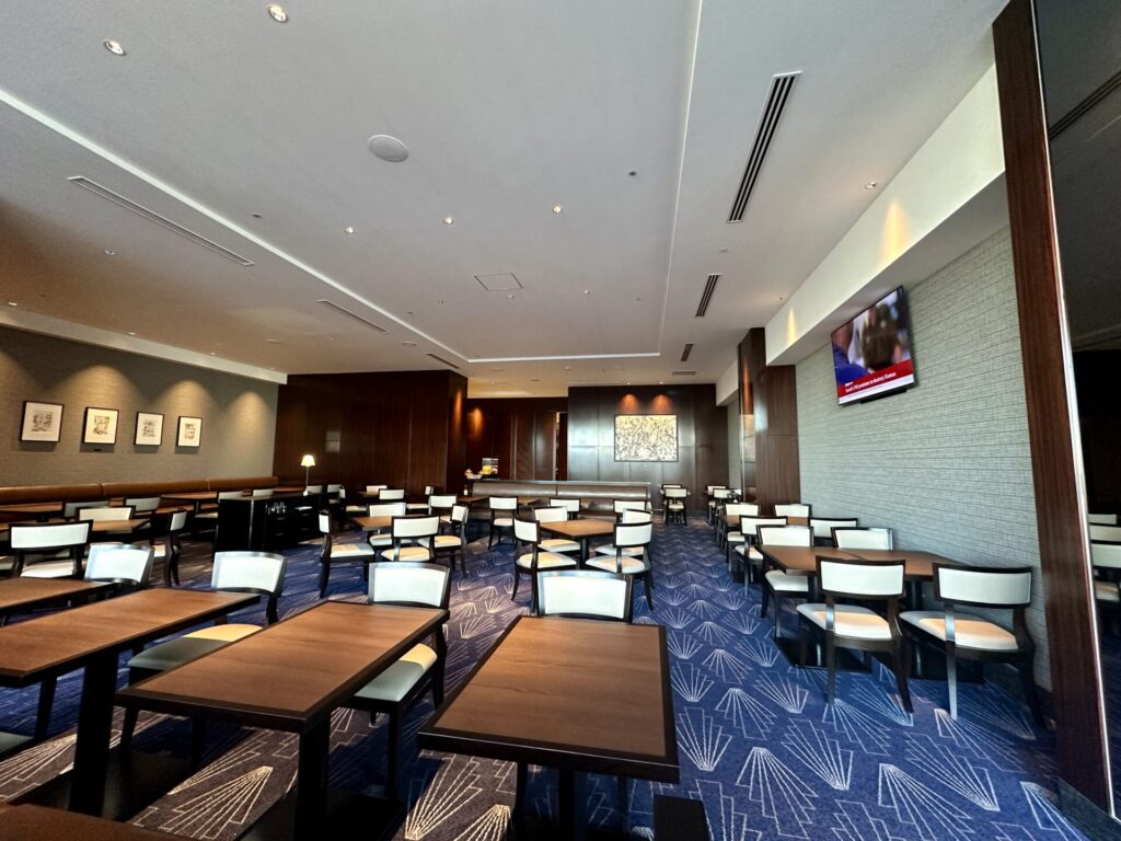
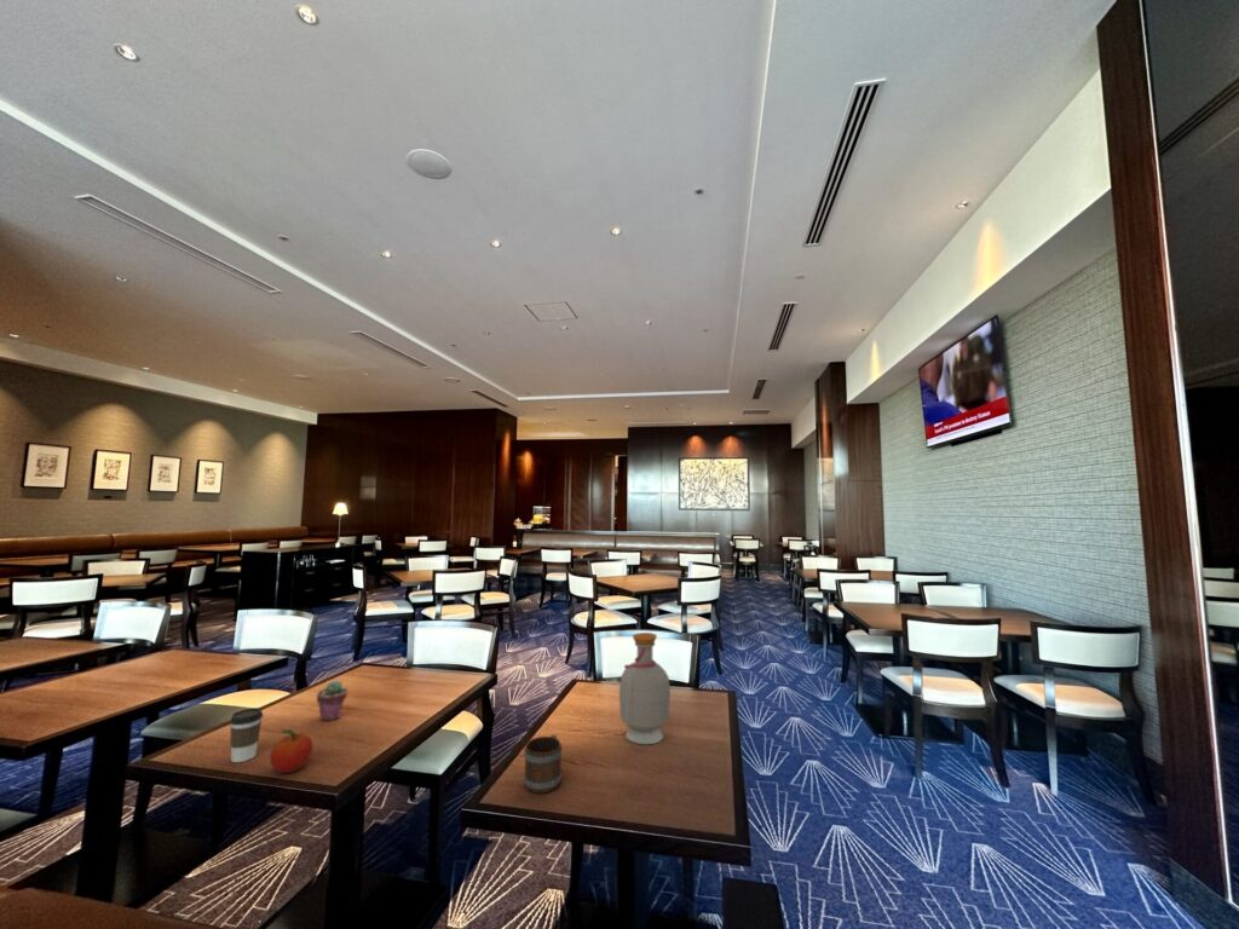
+ bottle (644, 685)
+ fruit (292, 749)
+ coffee cup (244, 734)
+ mug (544, 760)
+ potted succulent (332, 699)
